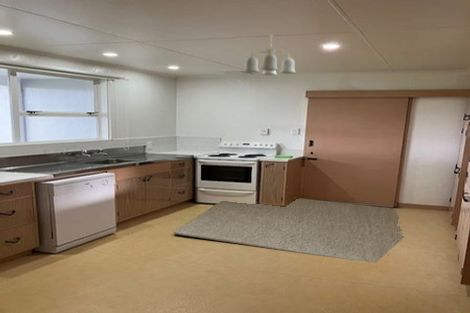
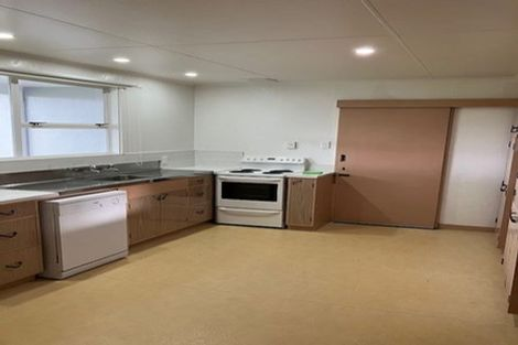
- rug (314, 220)
- ceiling light fixture (270, 53)
